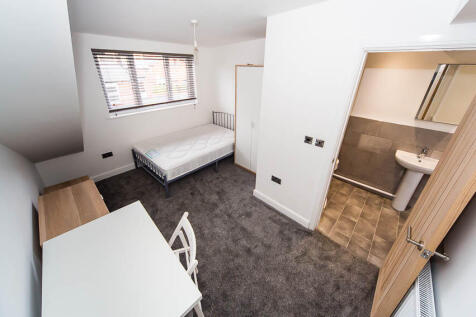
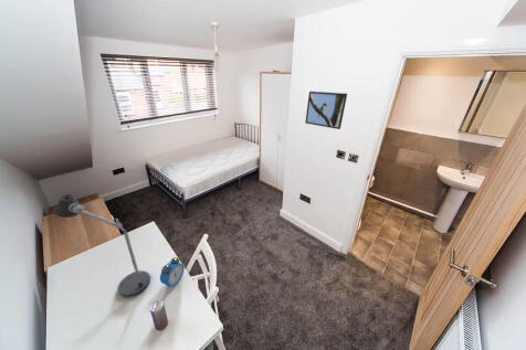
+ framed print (324, 109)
+ alarm clock (171, 272)
+ desk lamp (107, 223)
+ beverage can (159, 315)
